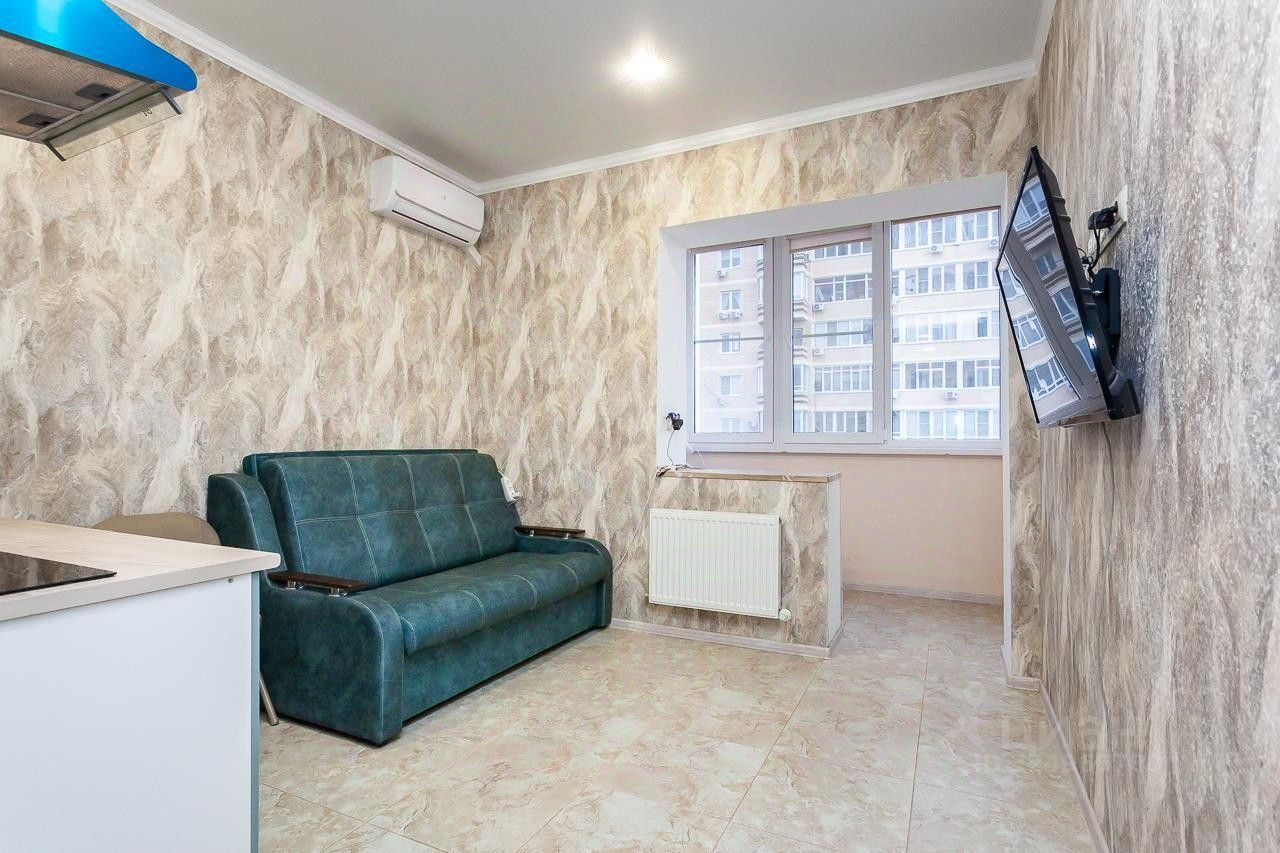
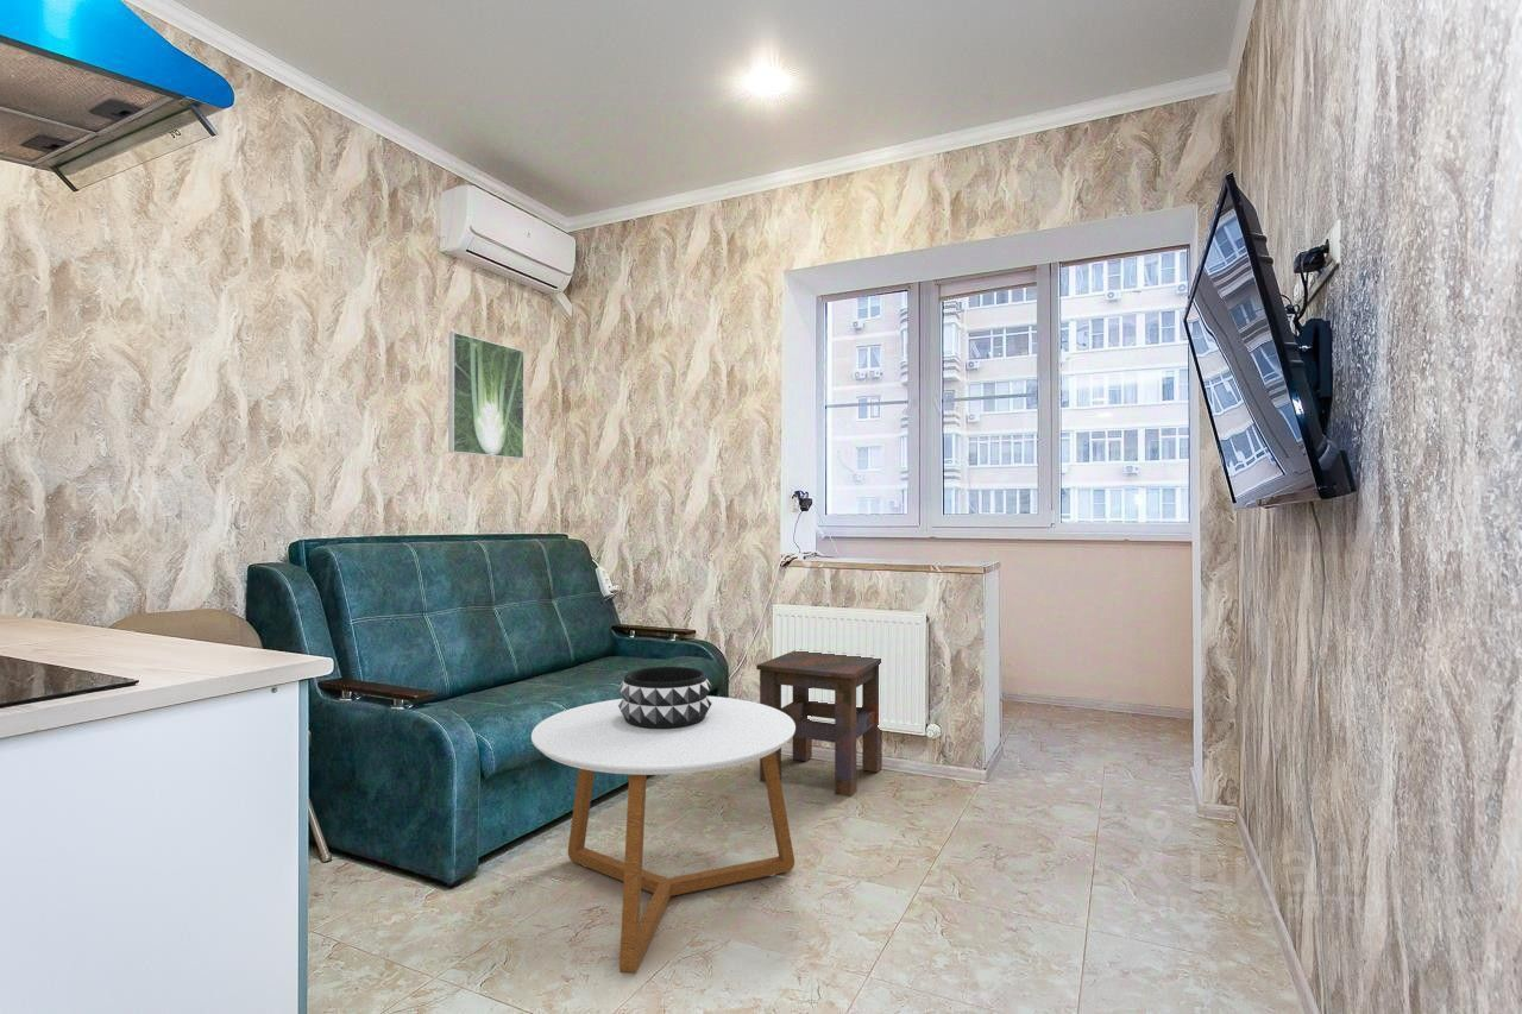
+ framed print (488, 398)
+ side table (822, 717)
+ coffee table (644, 802)
+ decorative bowl (665, 695)
